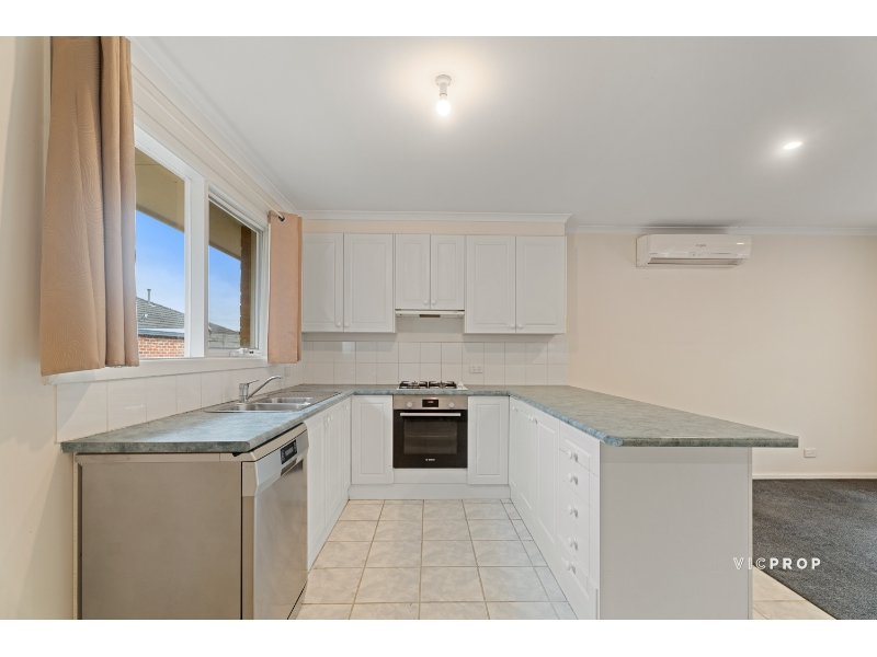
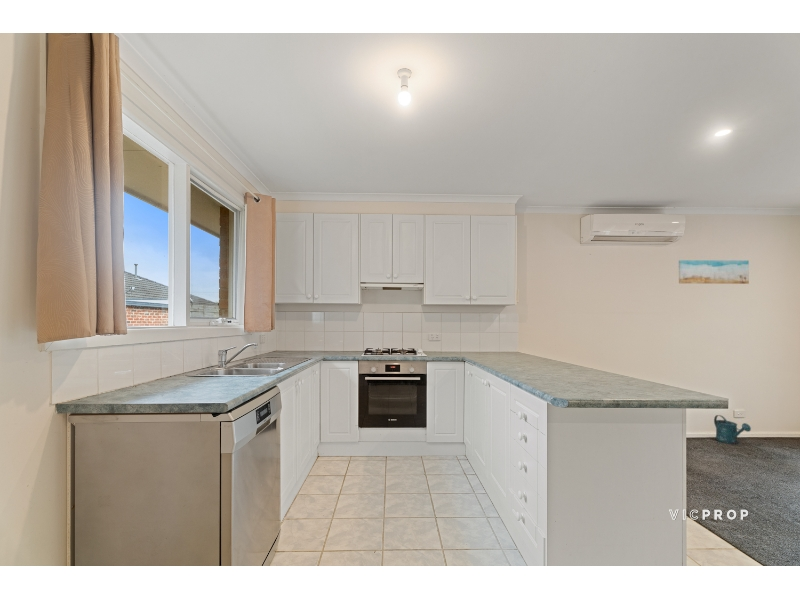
+ wall art (712, 272)
+ watering can (731, 430)
